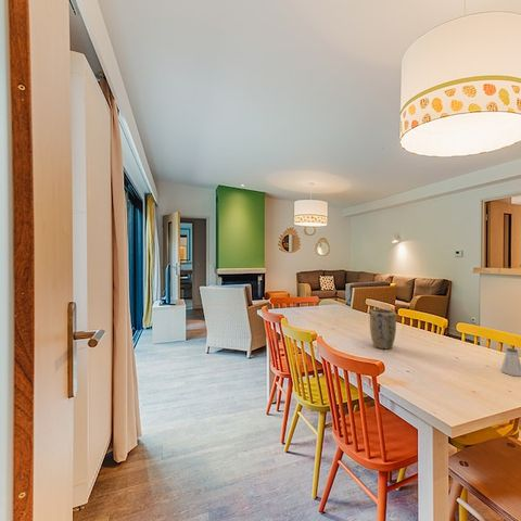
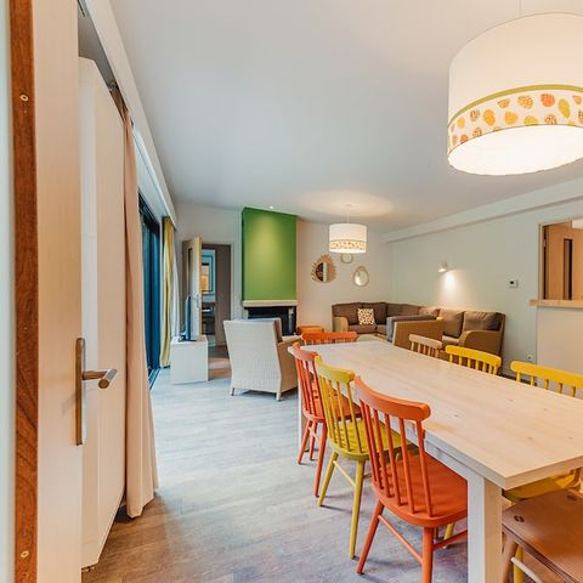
- plant pot (382, 328)
- saltshaker (511, 360)
